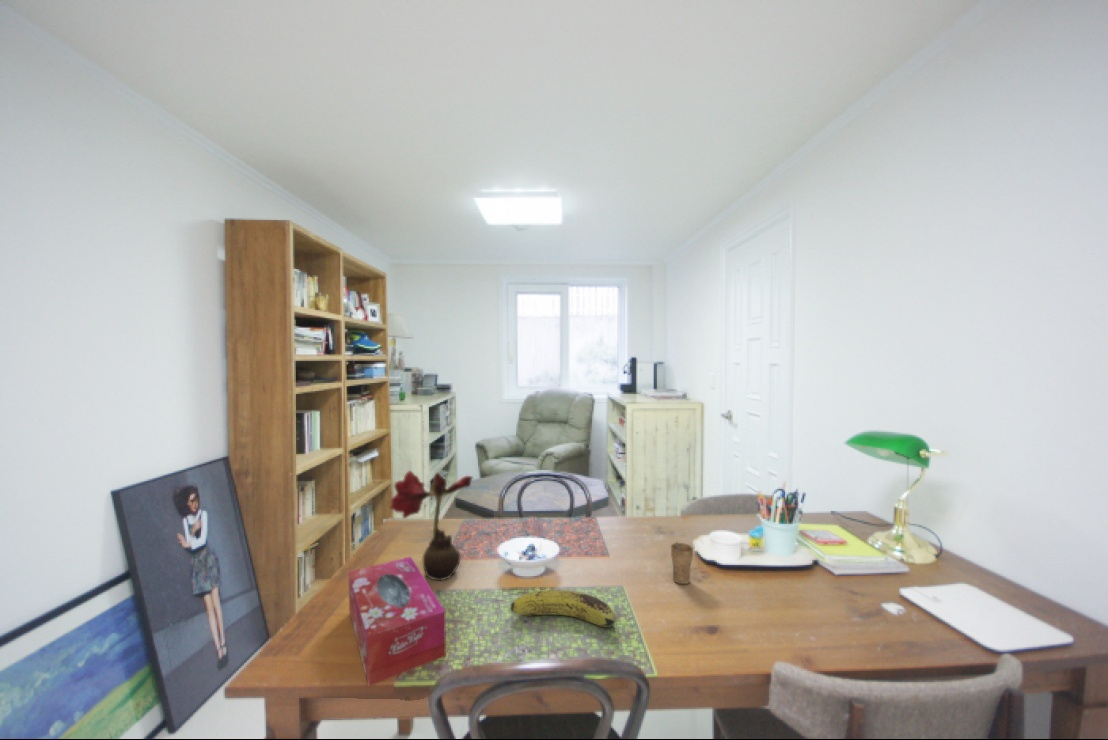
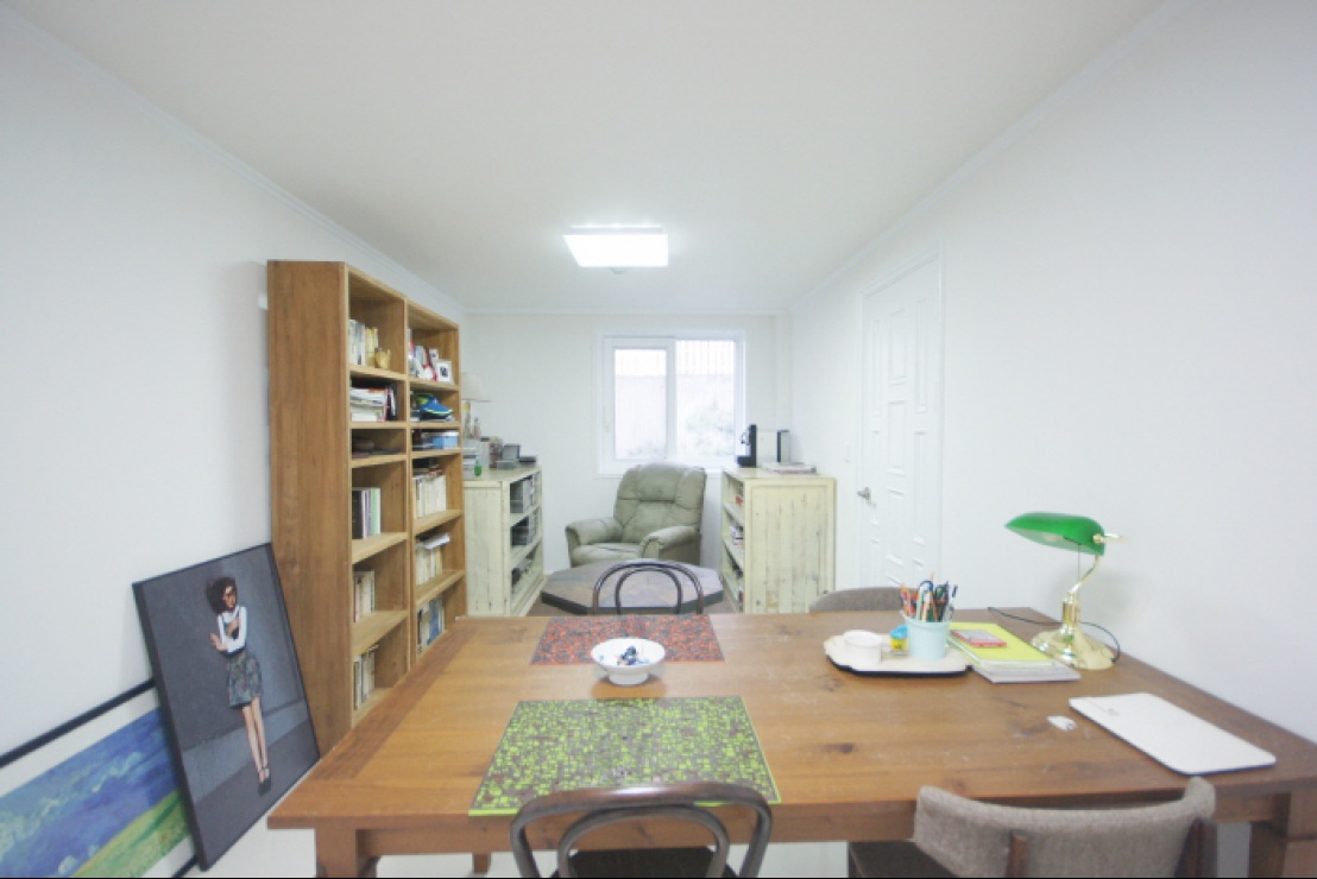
- cup (681, 559)
- fruit (562, 613)
- tissue box (393, 610)
- flower (434, 518)
